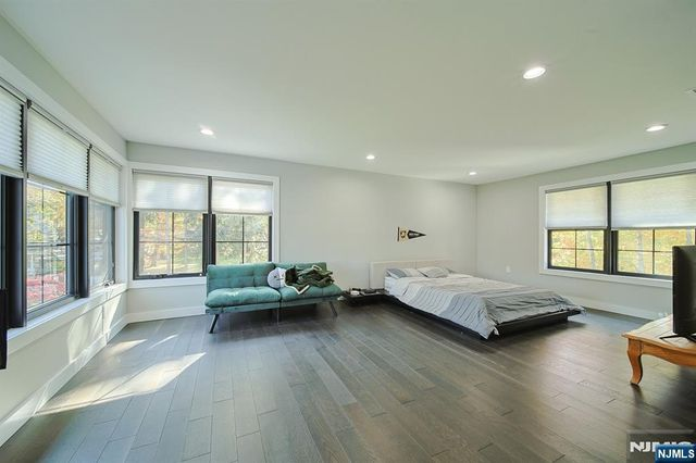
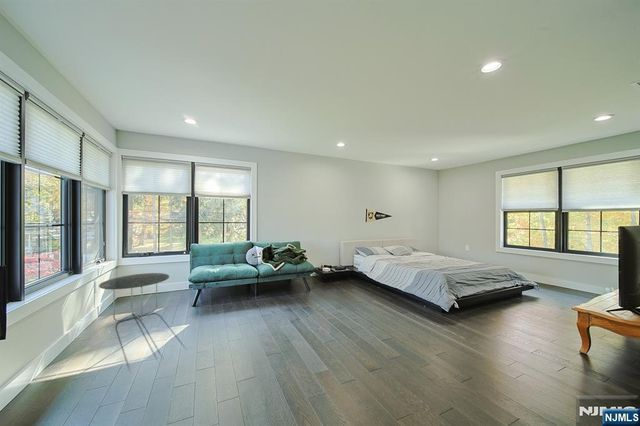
+ side table (141, 298)
